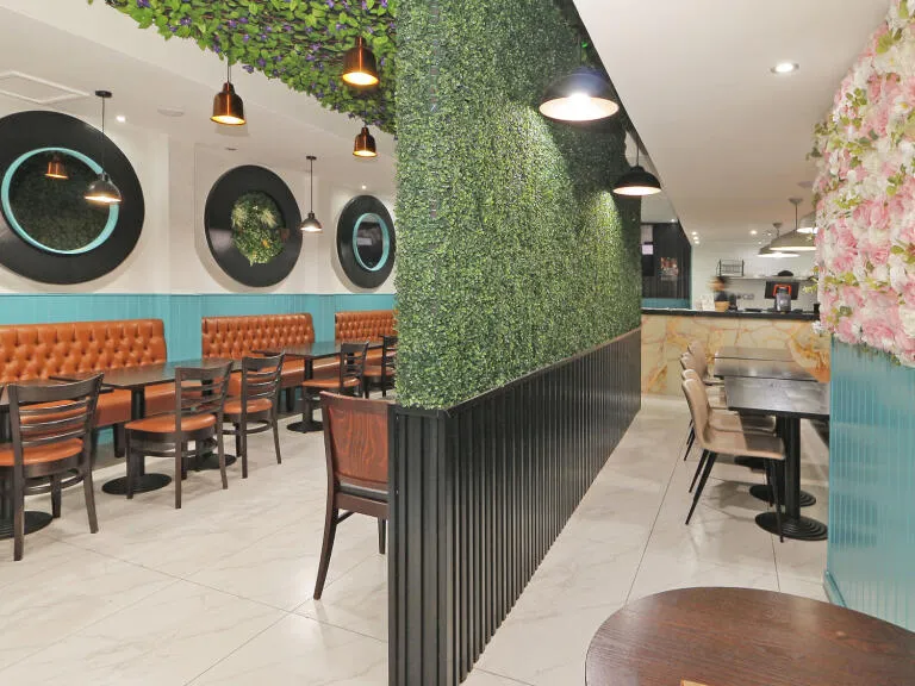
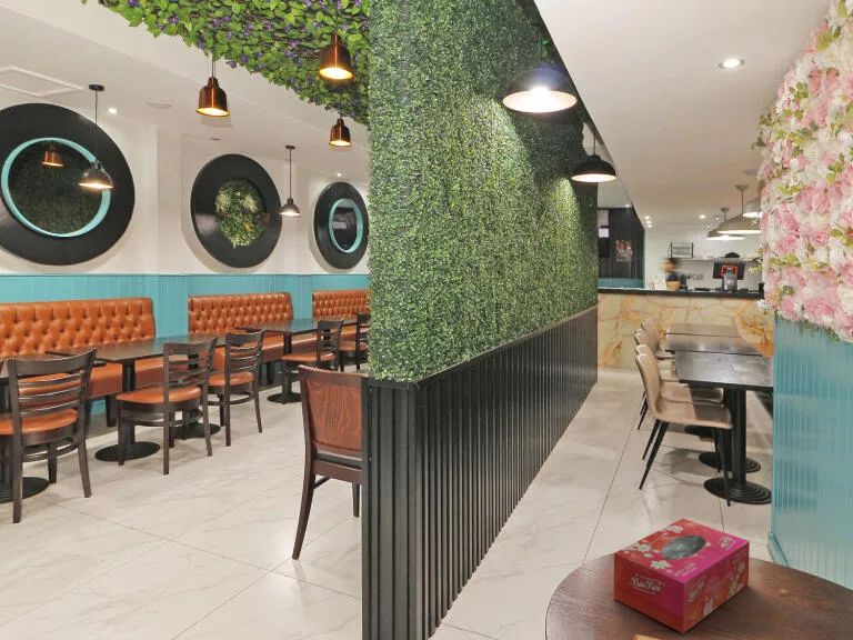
+ tissue box (682, 569)
